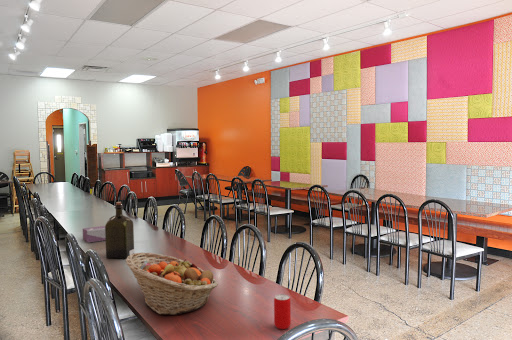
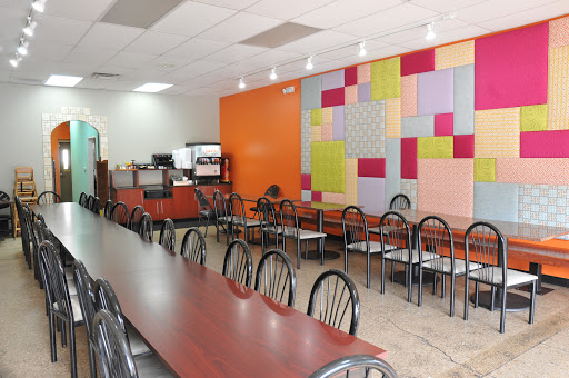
- tissue box (103, 232)
- liquor (119, 229)
- beverage can (282, 311)
- fruit basket (171, 278)
